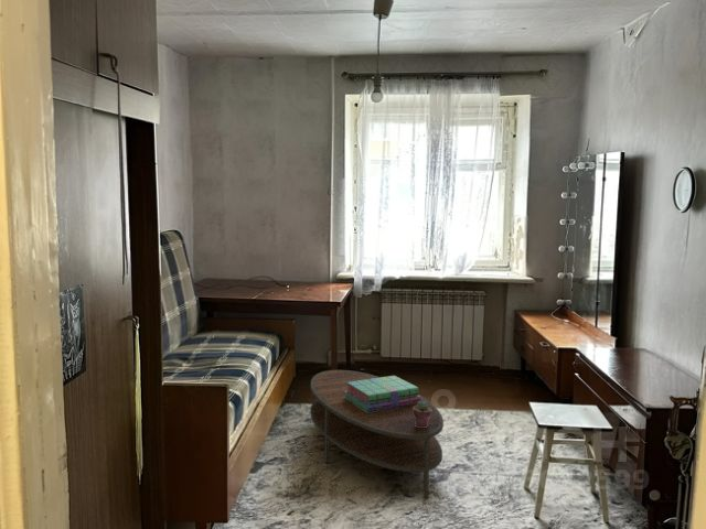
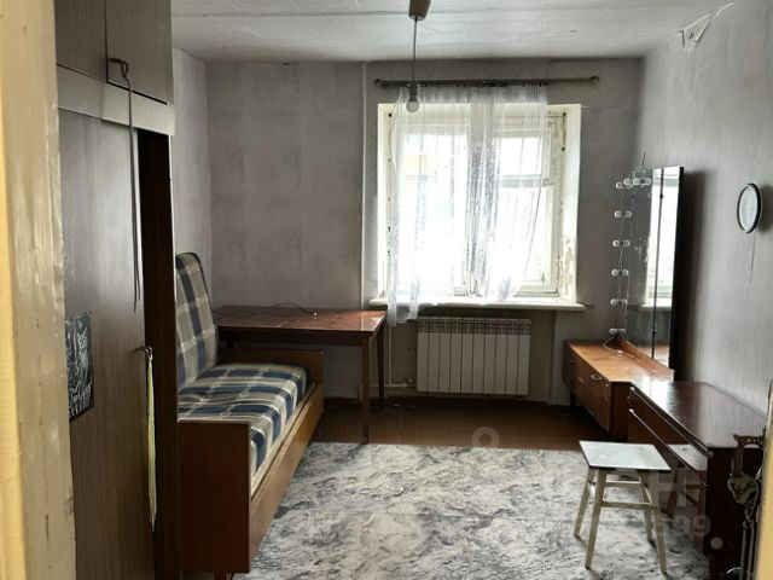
- coffee table (370, 425)
- potted succulent (421, 412)
- stack of books (382, 392)
